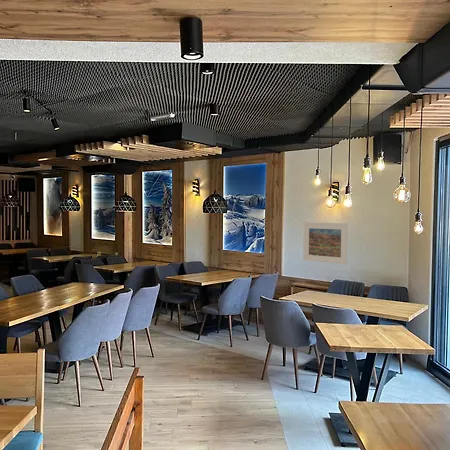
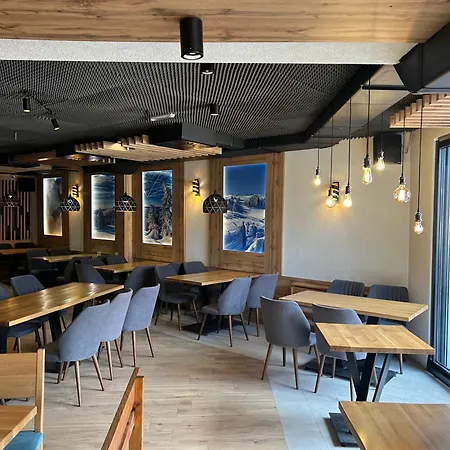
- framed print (324, 242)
